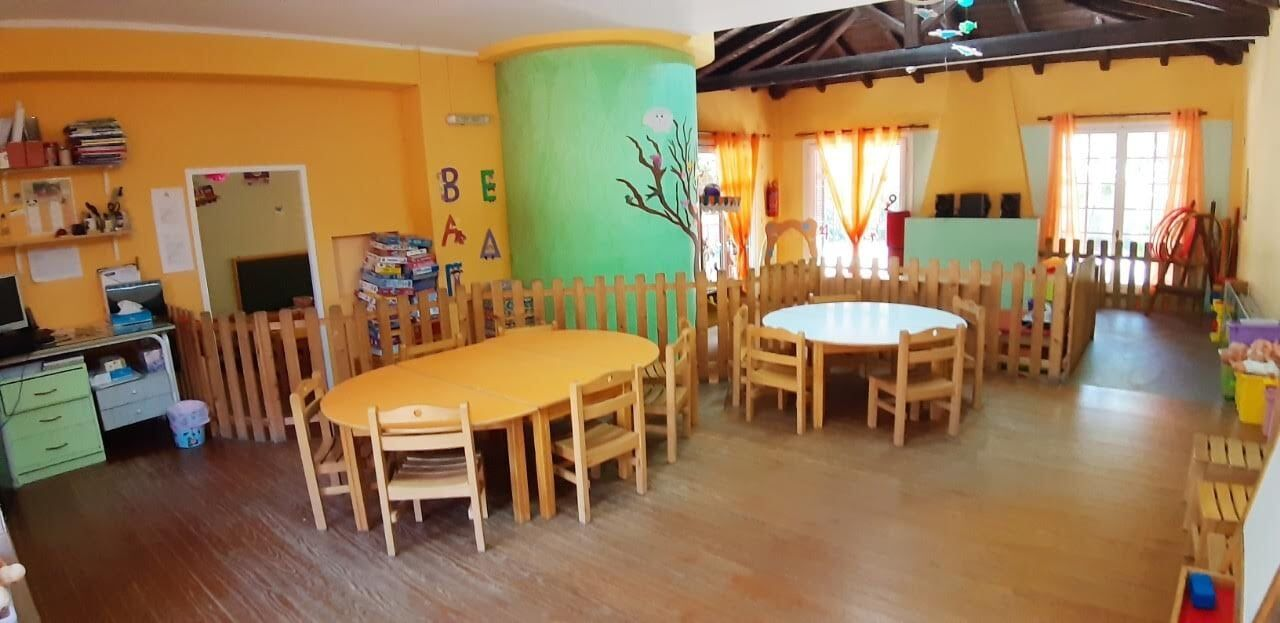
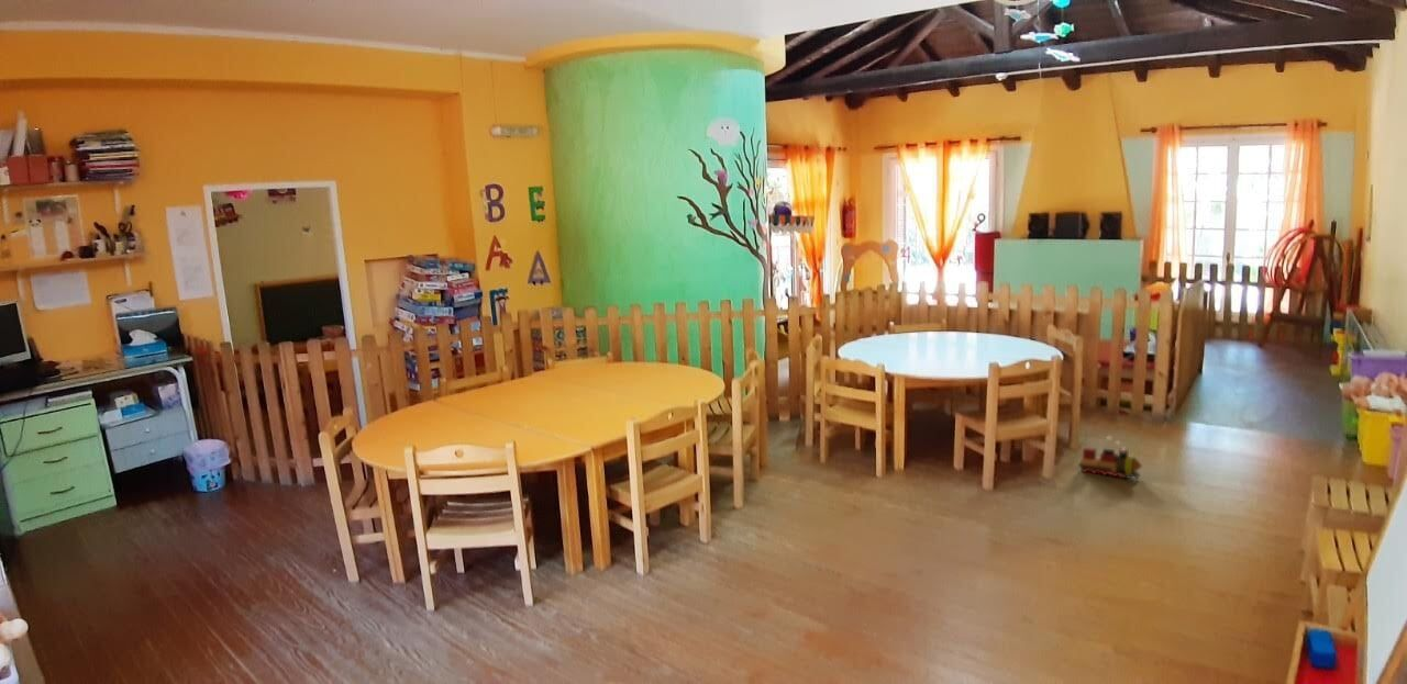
+ toy train (1110, 455)
